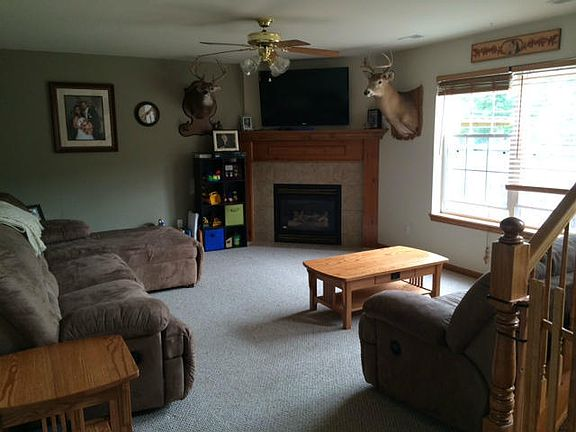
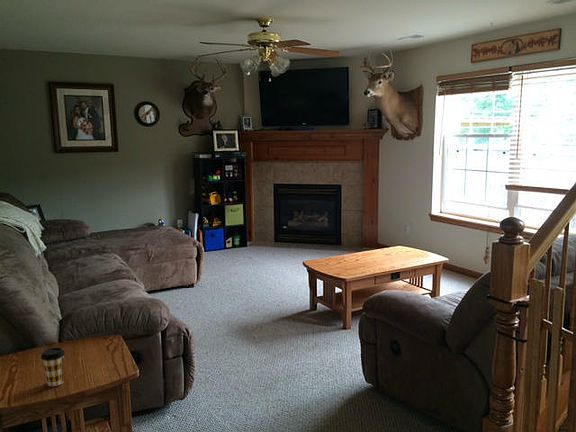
+ coffee cup (54, 367)
